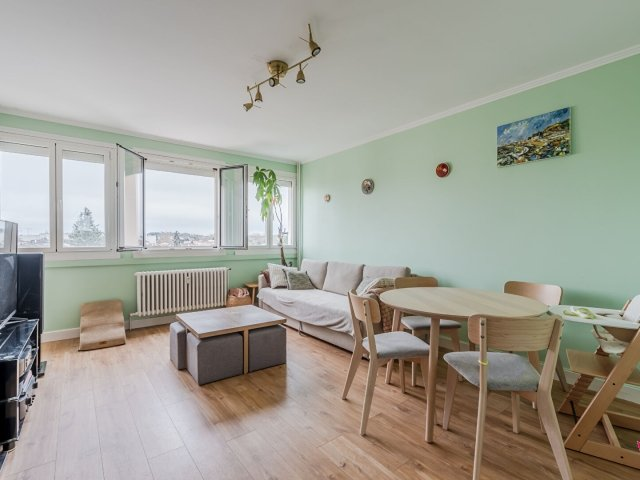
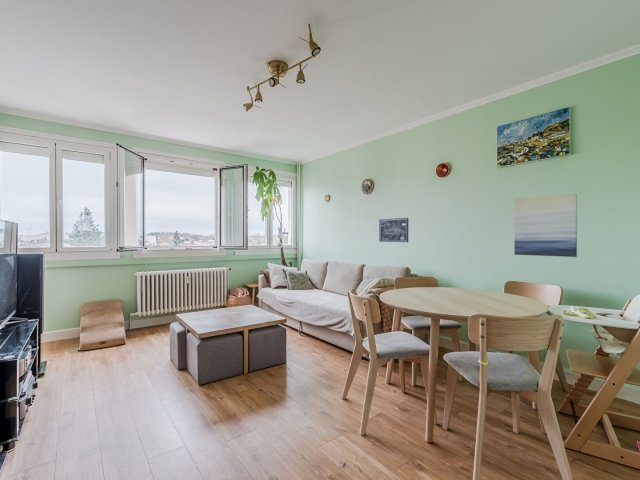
+ wall art (543, 226)
+ wall art (393, 230)
